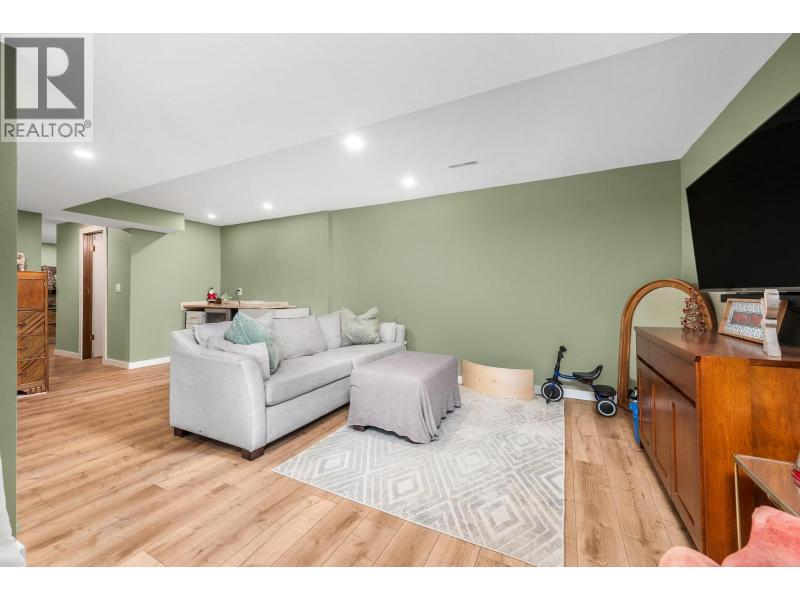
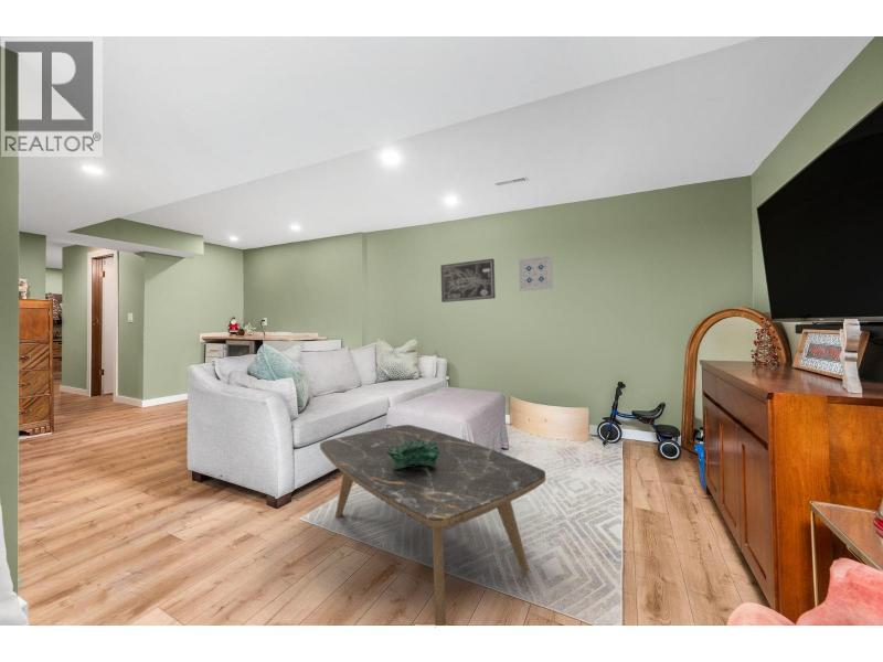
+ wall art (534, 273)
+ coffee table (417, 498)
+ wall art (467, 280)
+ decorative bowl (413, 452)
